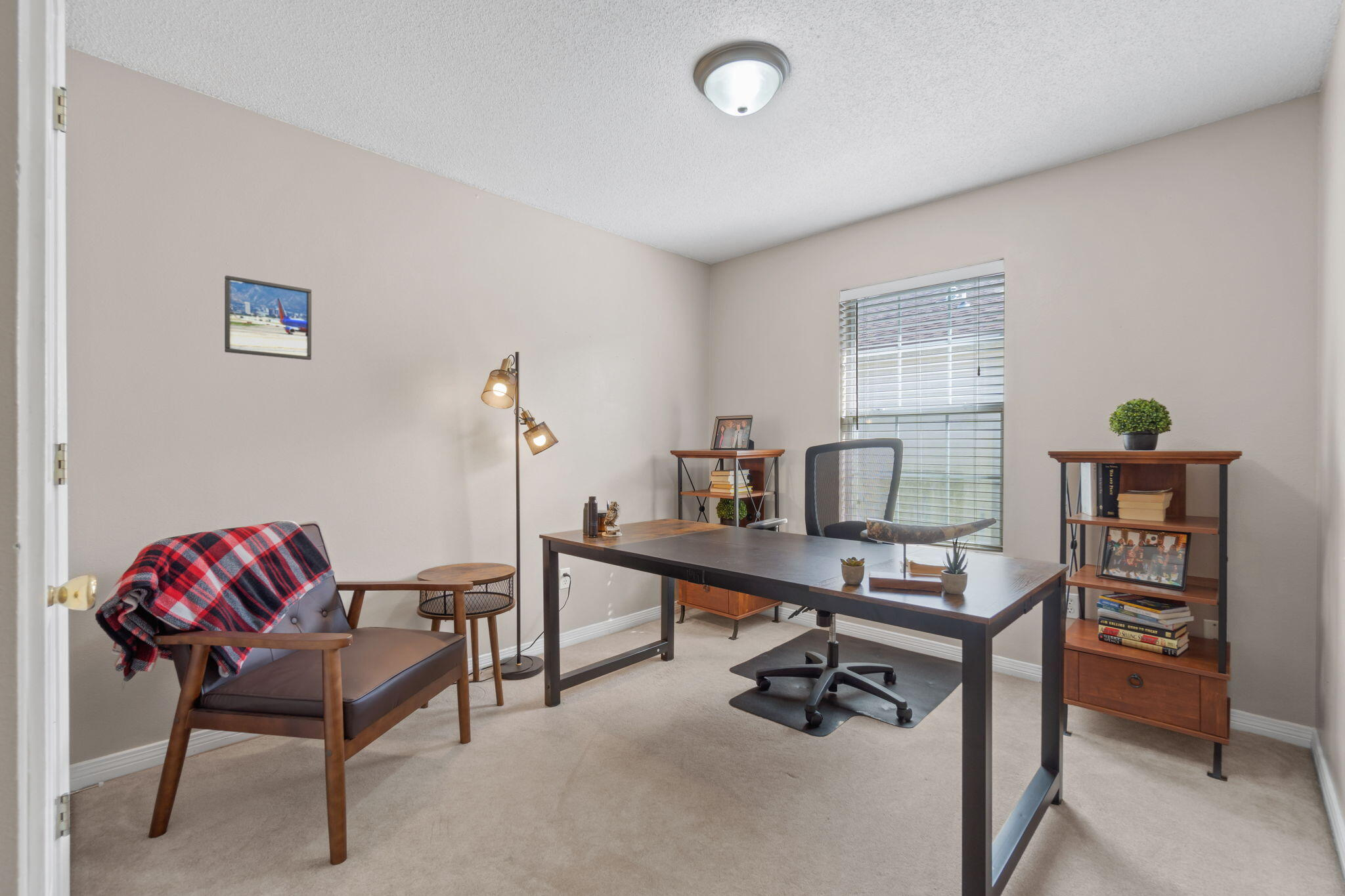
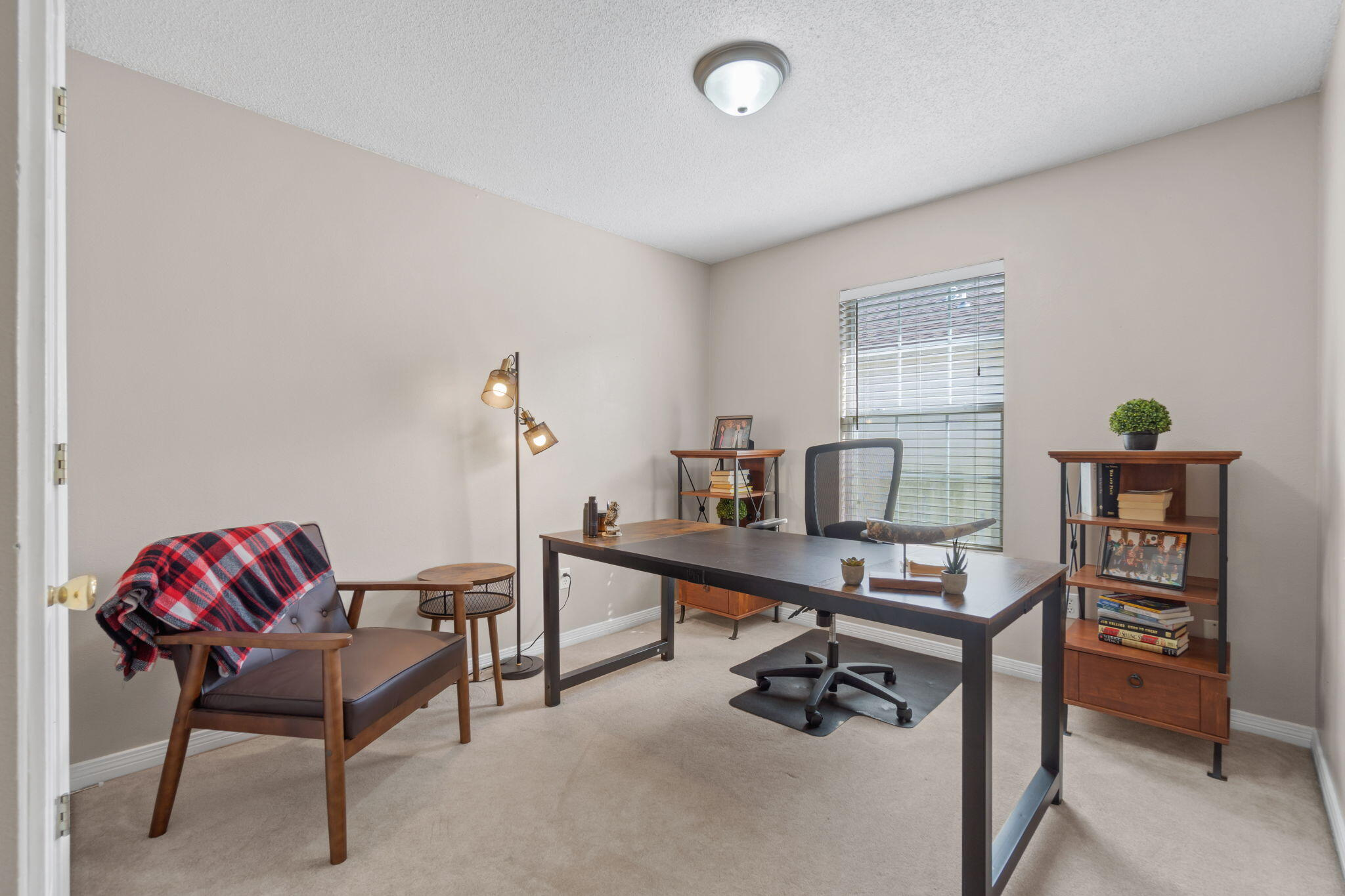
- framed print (269, 319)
